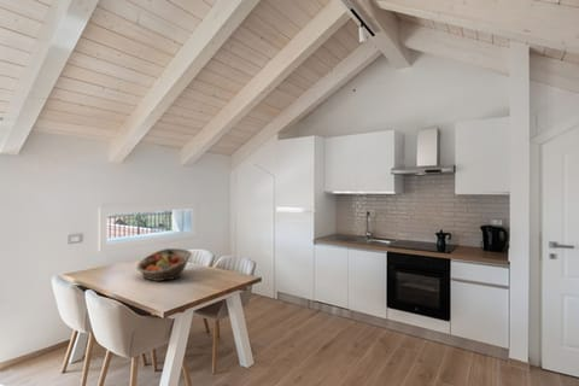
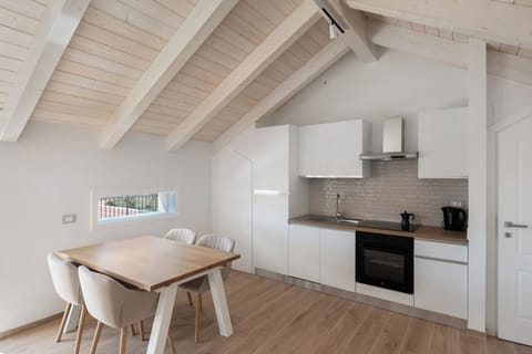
- fruit basket (164, 263)
